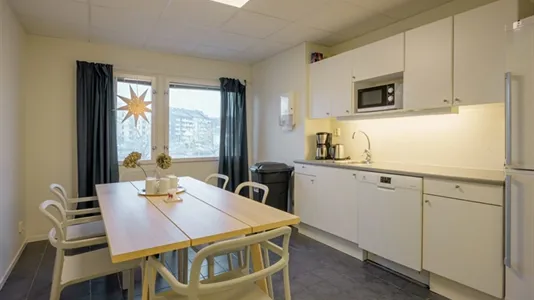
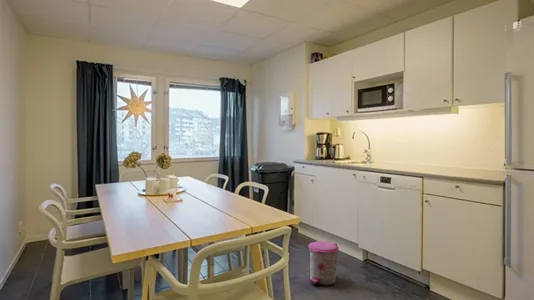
+ trash can (323, 261)
